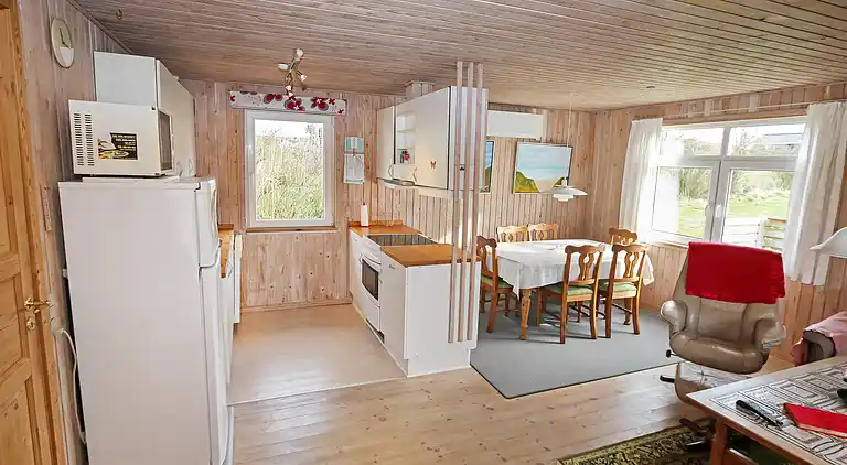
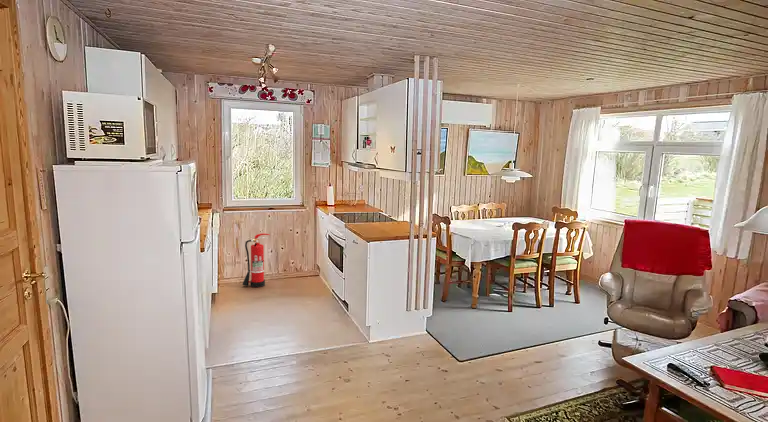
+ fire extinguisher (256, 259)
